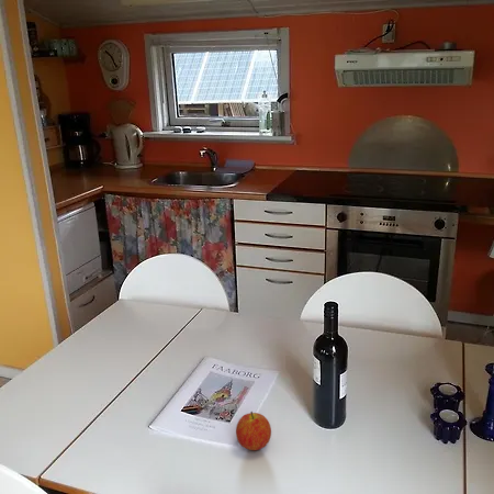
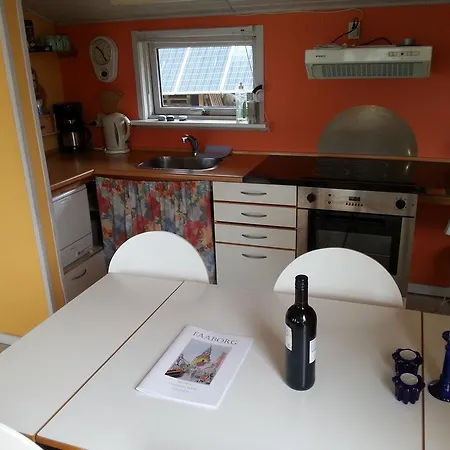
- fruit (252, 429)
